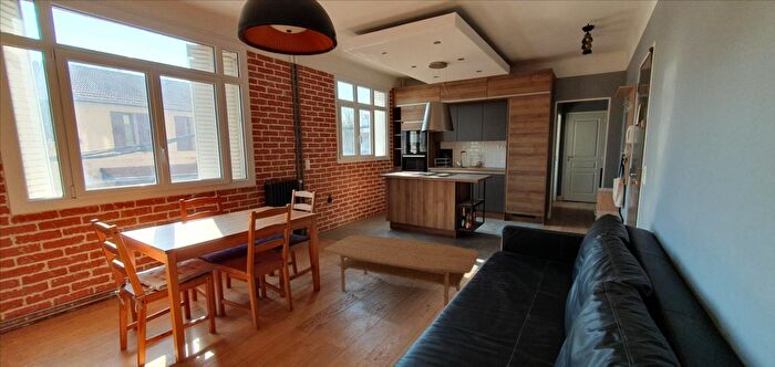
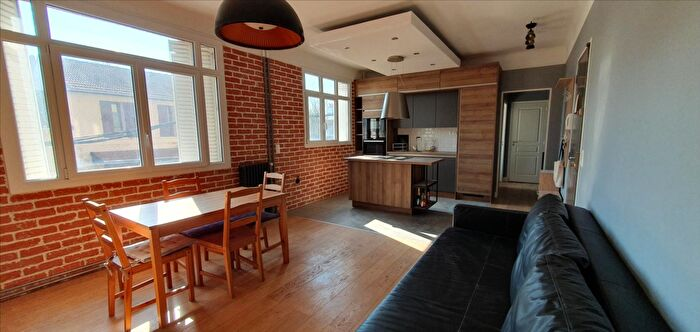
- coffee table (400, 270)
